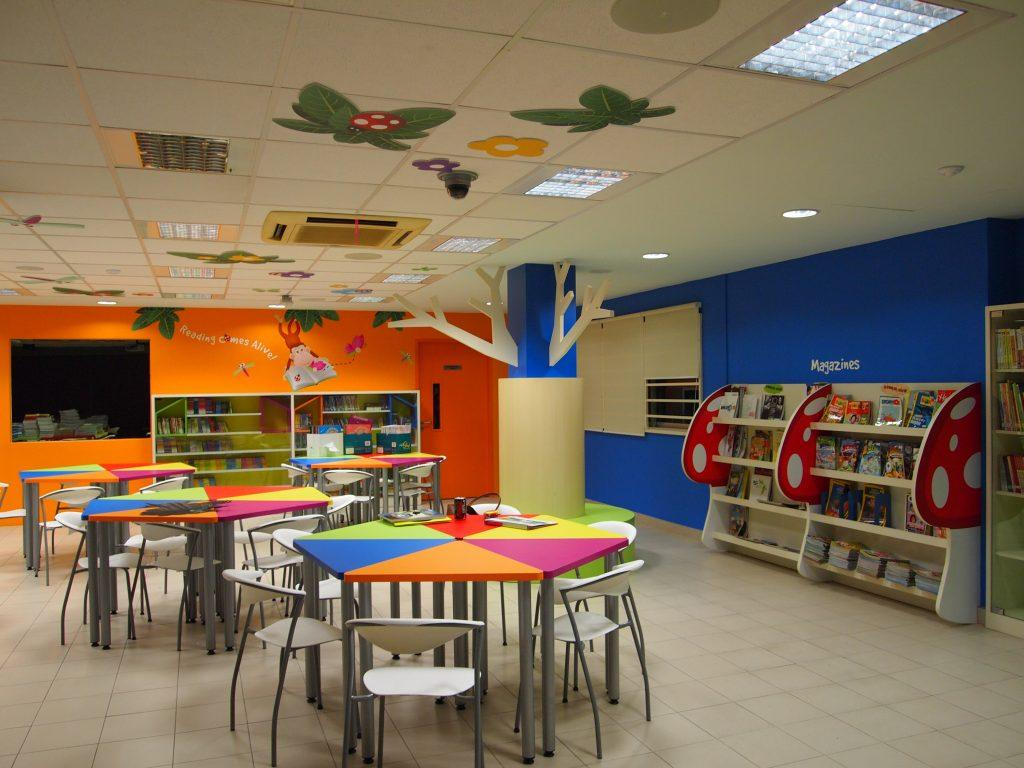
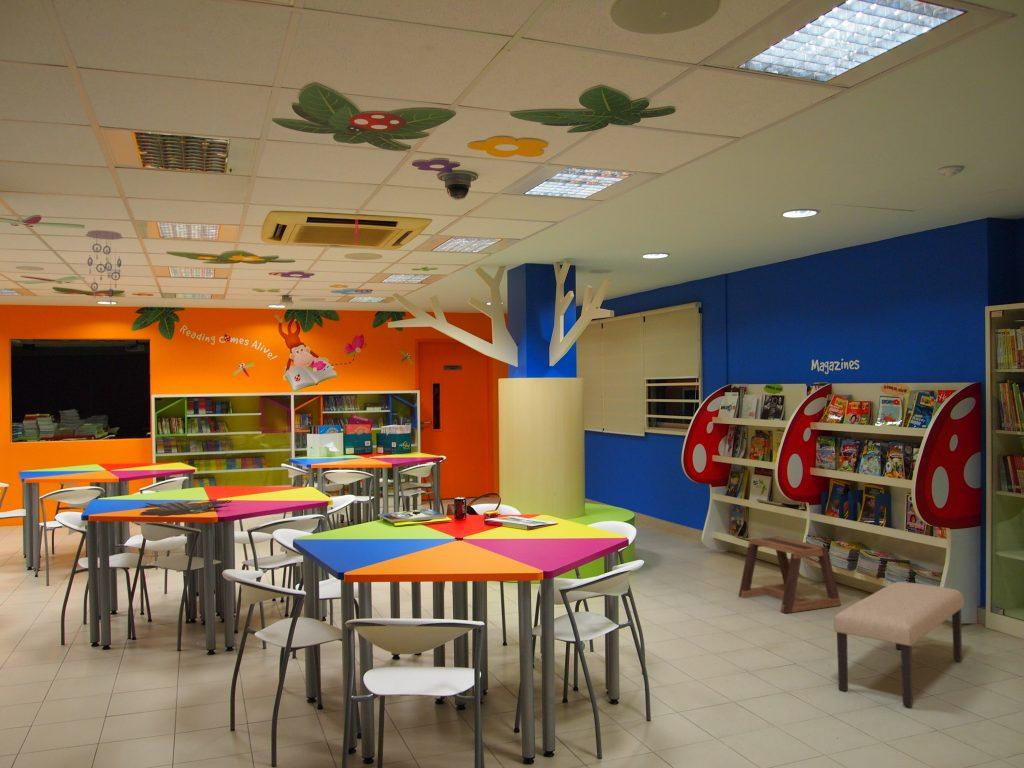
+ ceiling mobile (104, 268)
+ bench (902, 636)
+ stool (787, 572)
